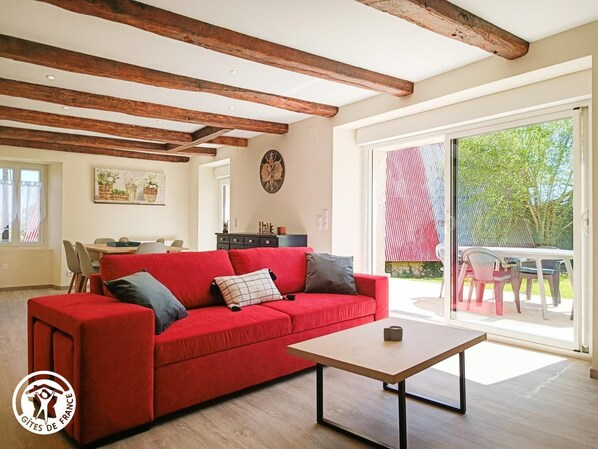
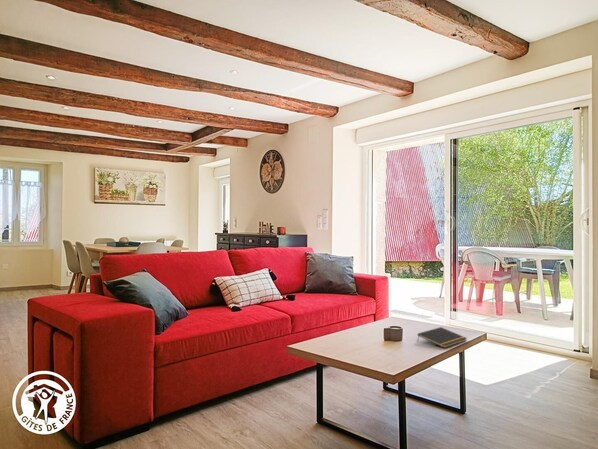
+ notepad (442, 336)
